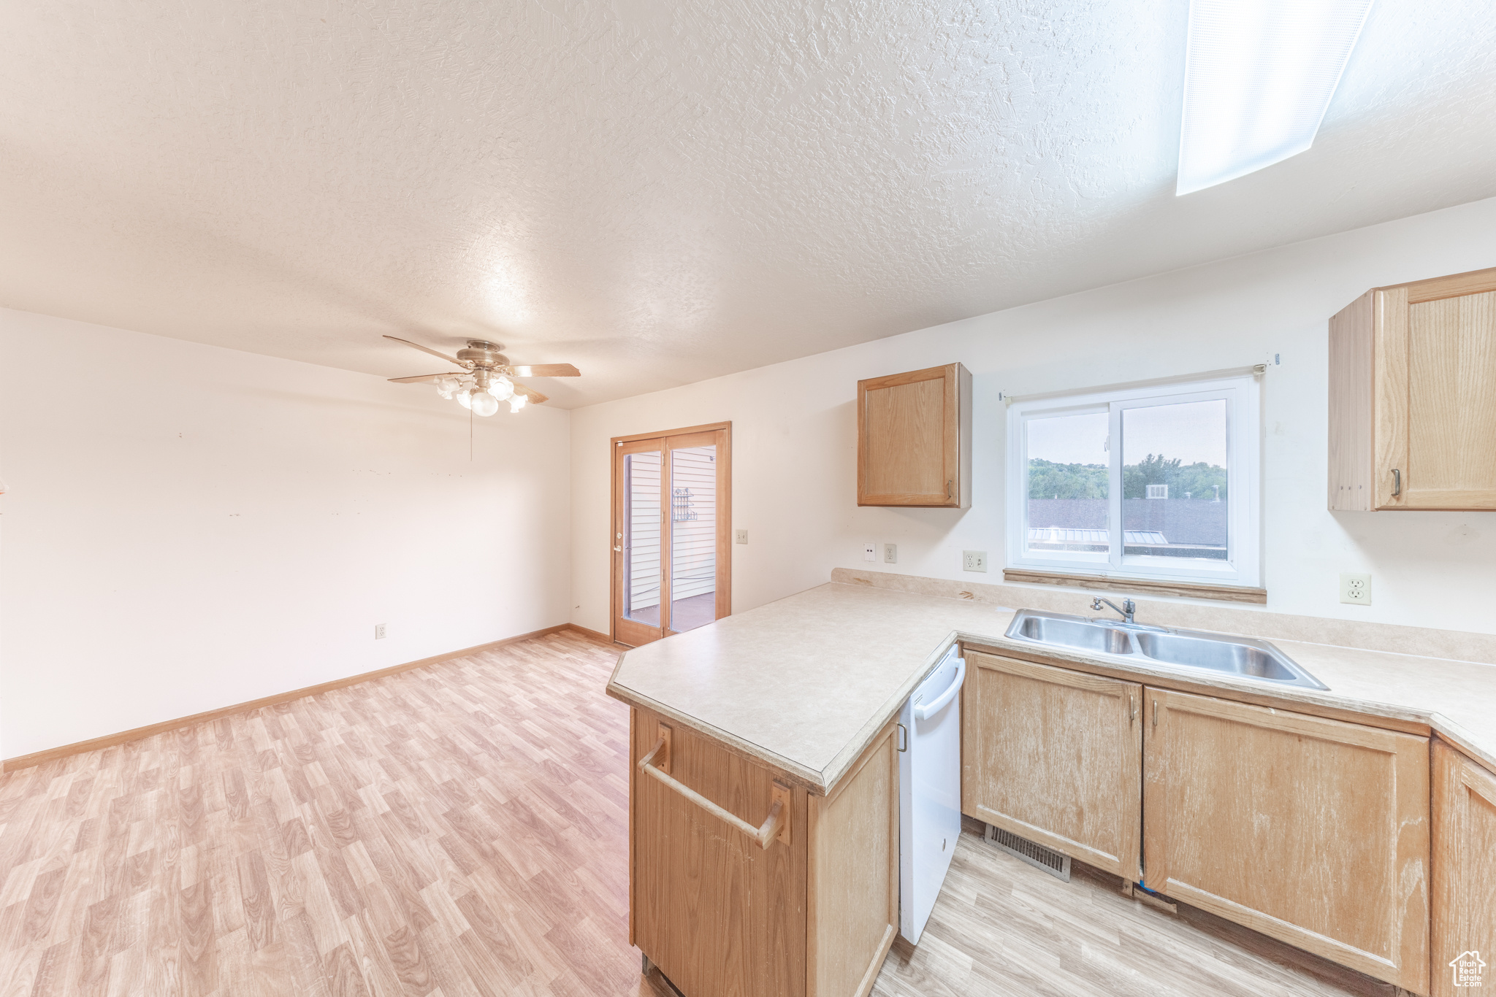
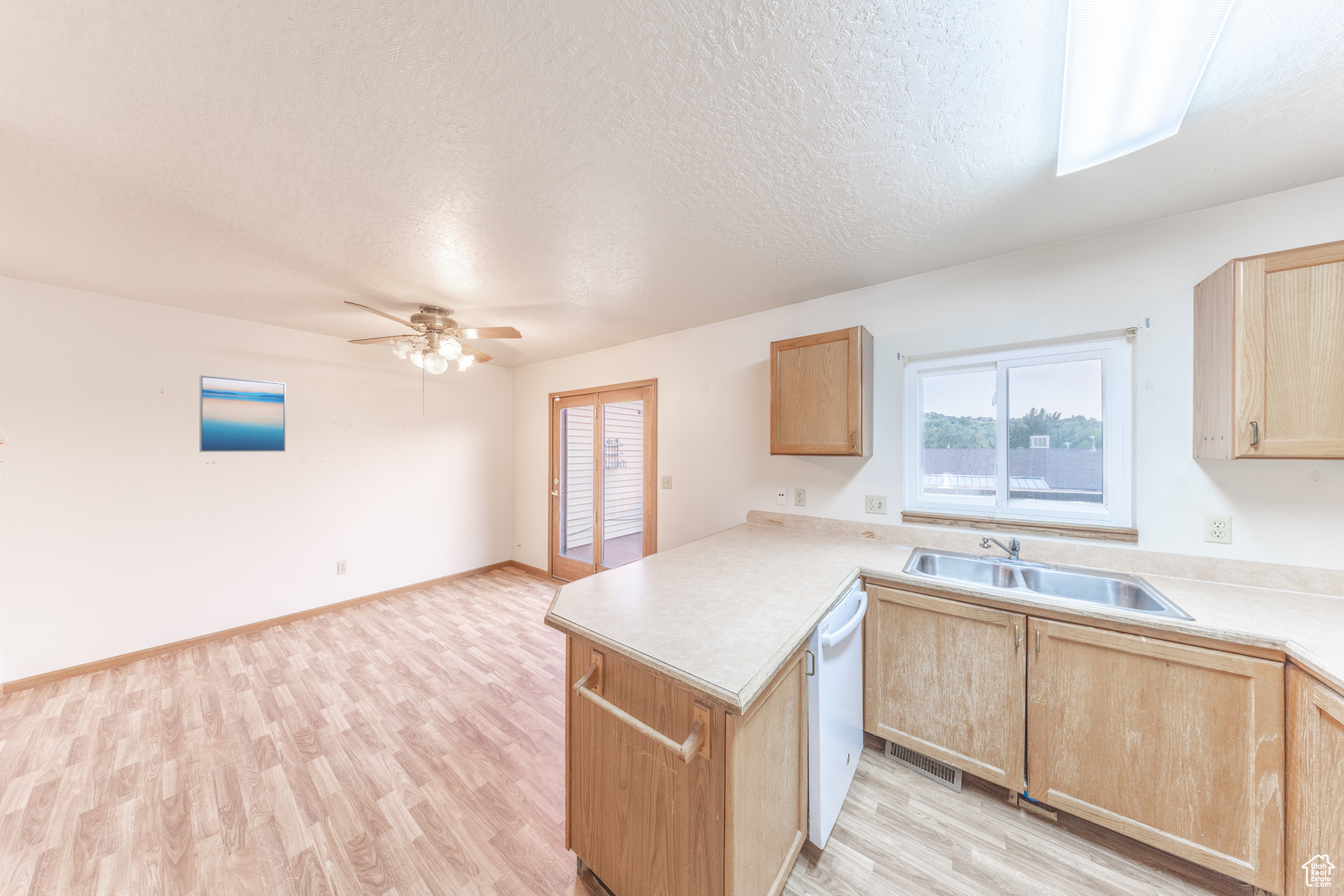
+ wall art (245, 415)
